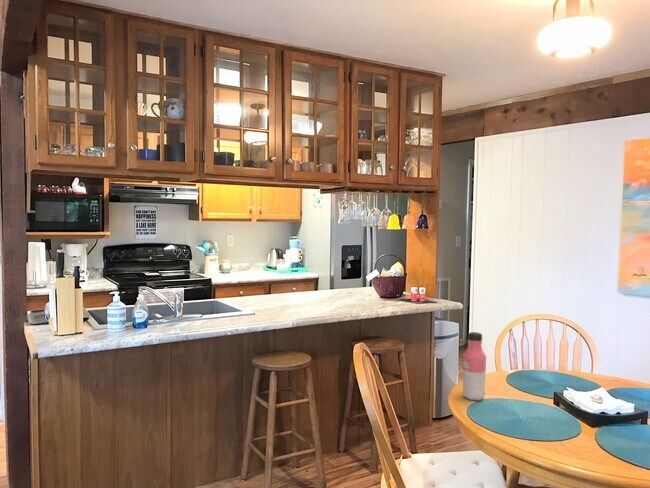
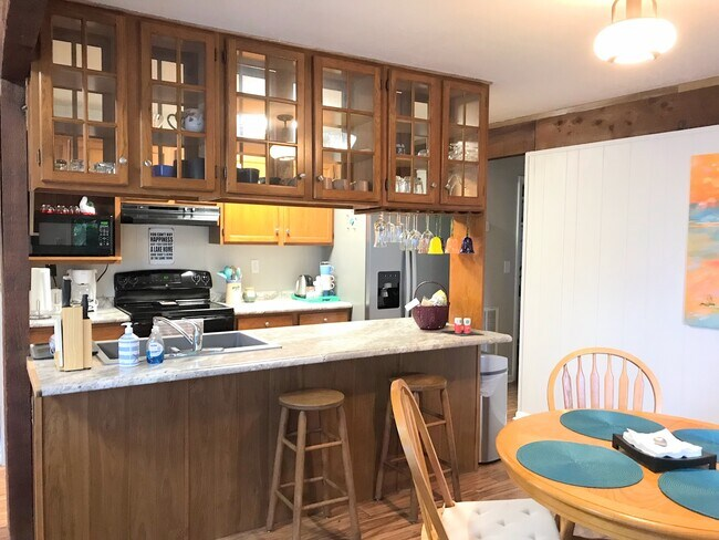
- water bottle (474, 365)
